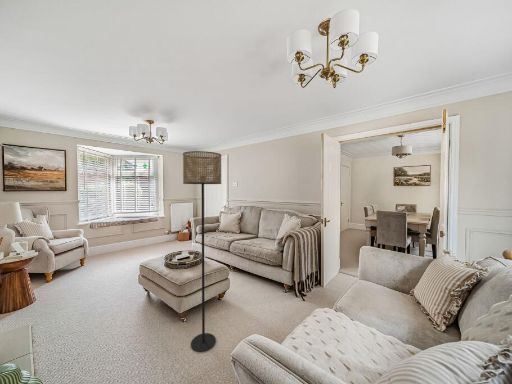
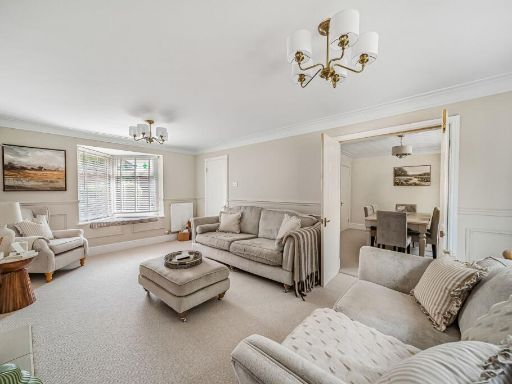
- floor lamp (203, 249)
